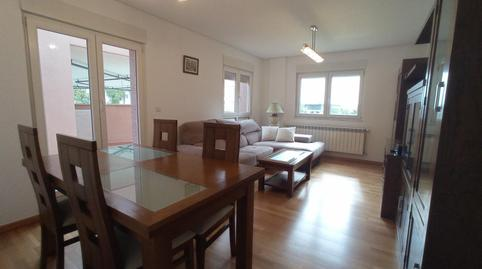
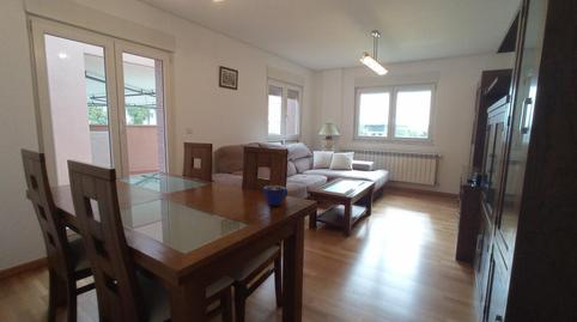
+ cup (277, 195)
